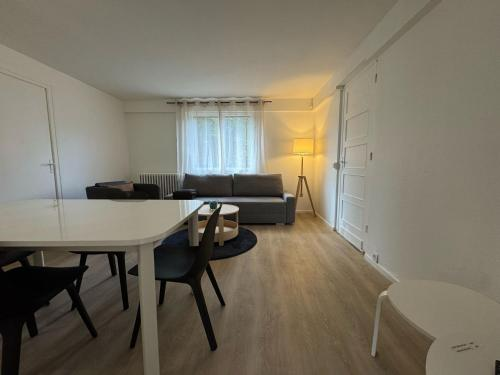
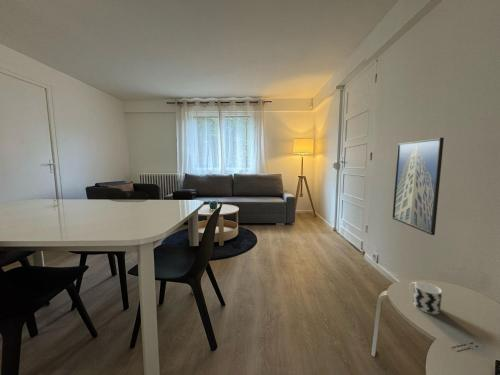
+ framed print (414, 184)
+ cup (423, 295)
